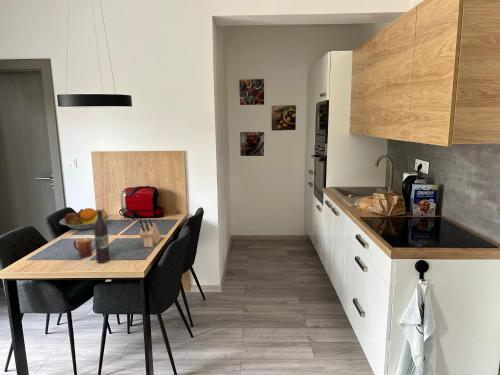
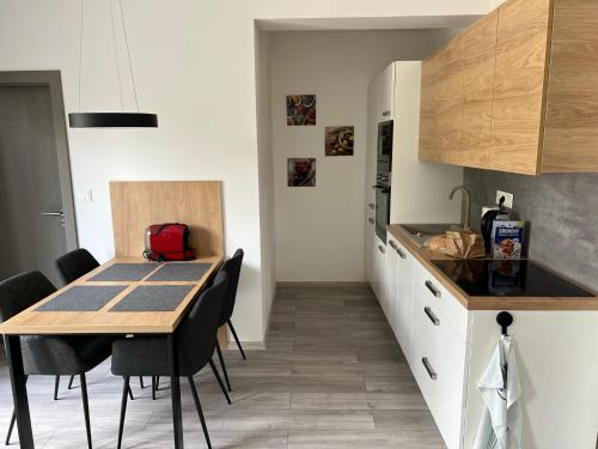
- wine bottle (101, 236)
- fruit bowl (84, 217)
- mug (82, 247)
- knife block (149, 229)
